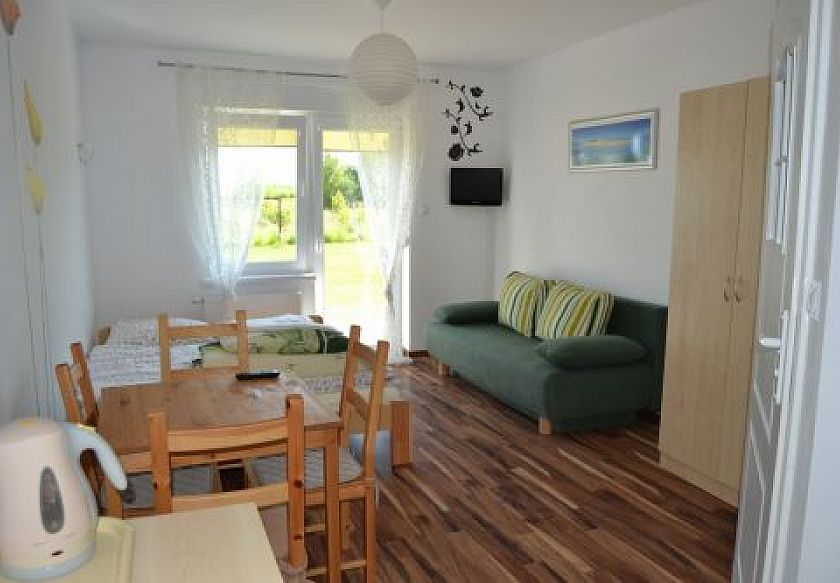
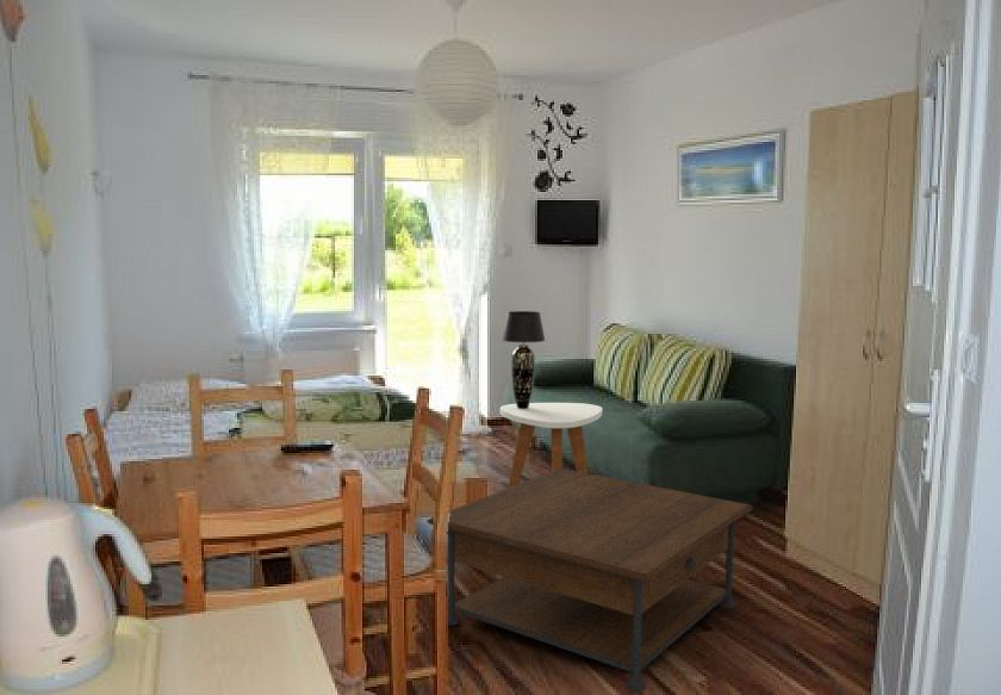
+ table lamp (523, 360)
+ coffee table (593, 563)
+ side table (552, 464)
